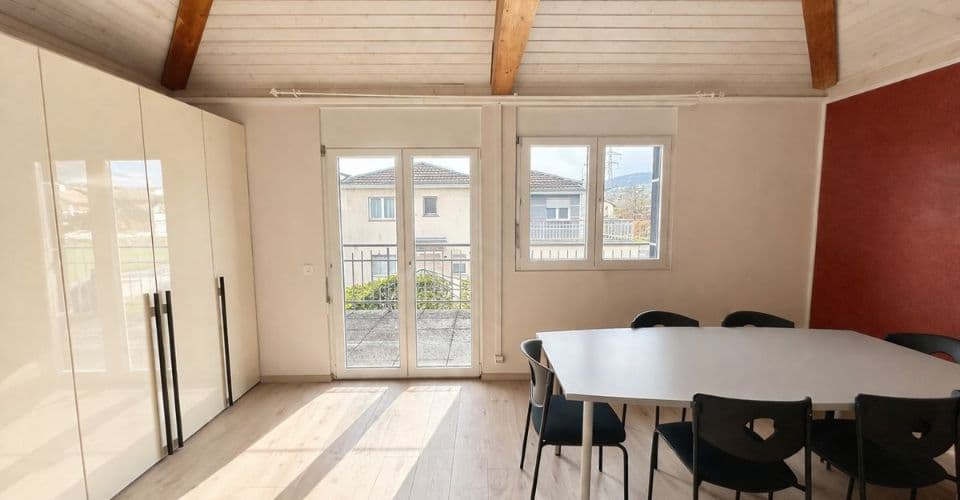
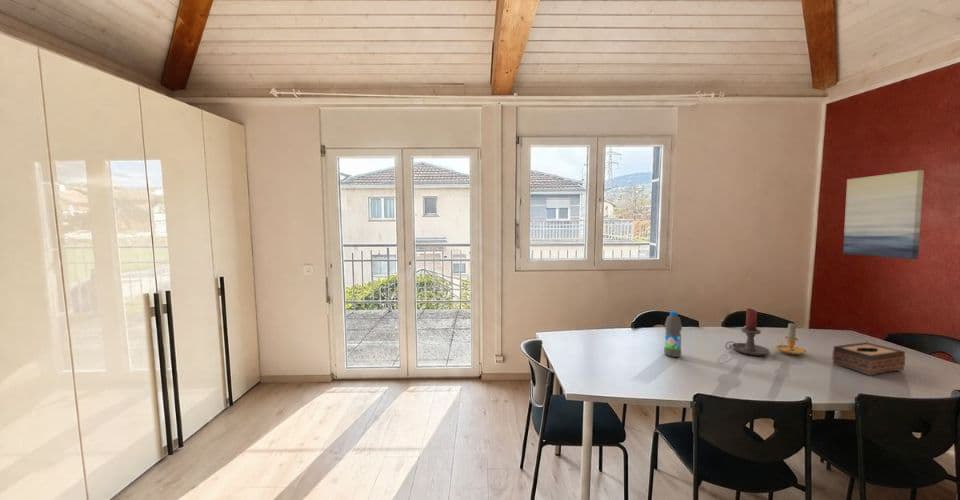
+ candle holder (746, 330)
+ candle (789, 336)
+ wall art (879, 216)
+ tissue box (868, 357)
+ water bottle (673, 333)
